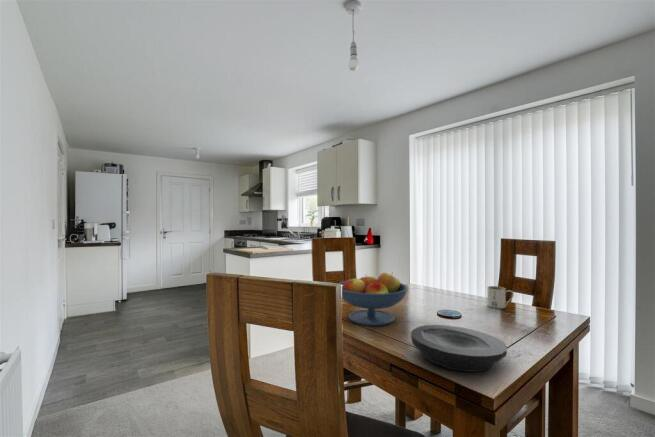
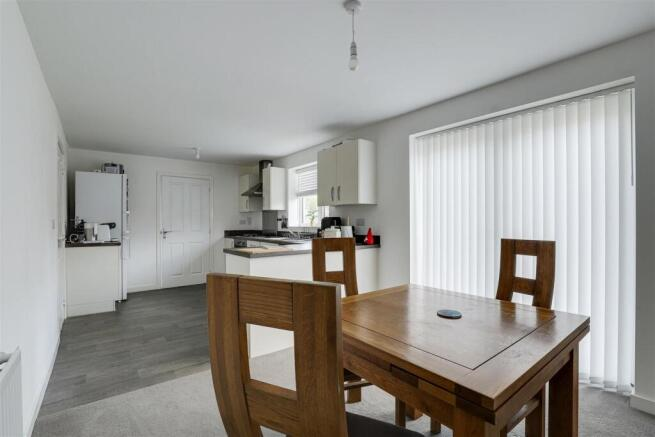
- fruit bowl (371, 296)
- plate (456, 347)
- mug (500, 297)
